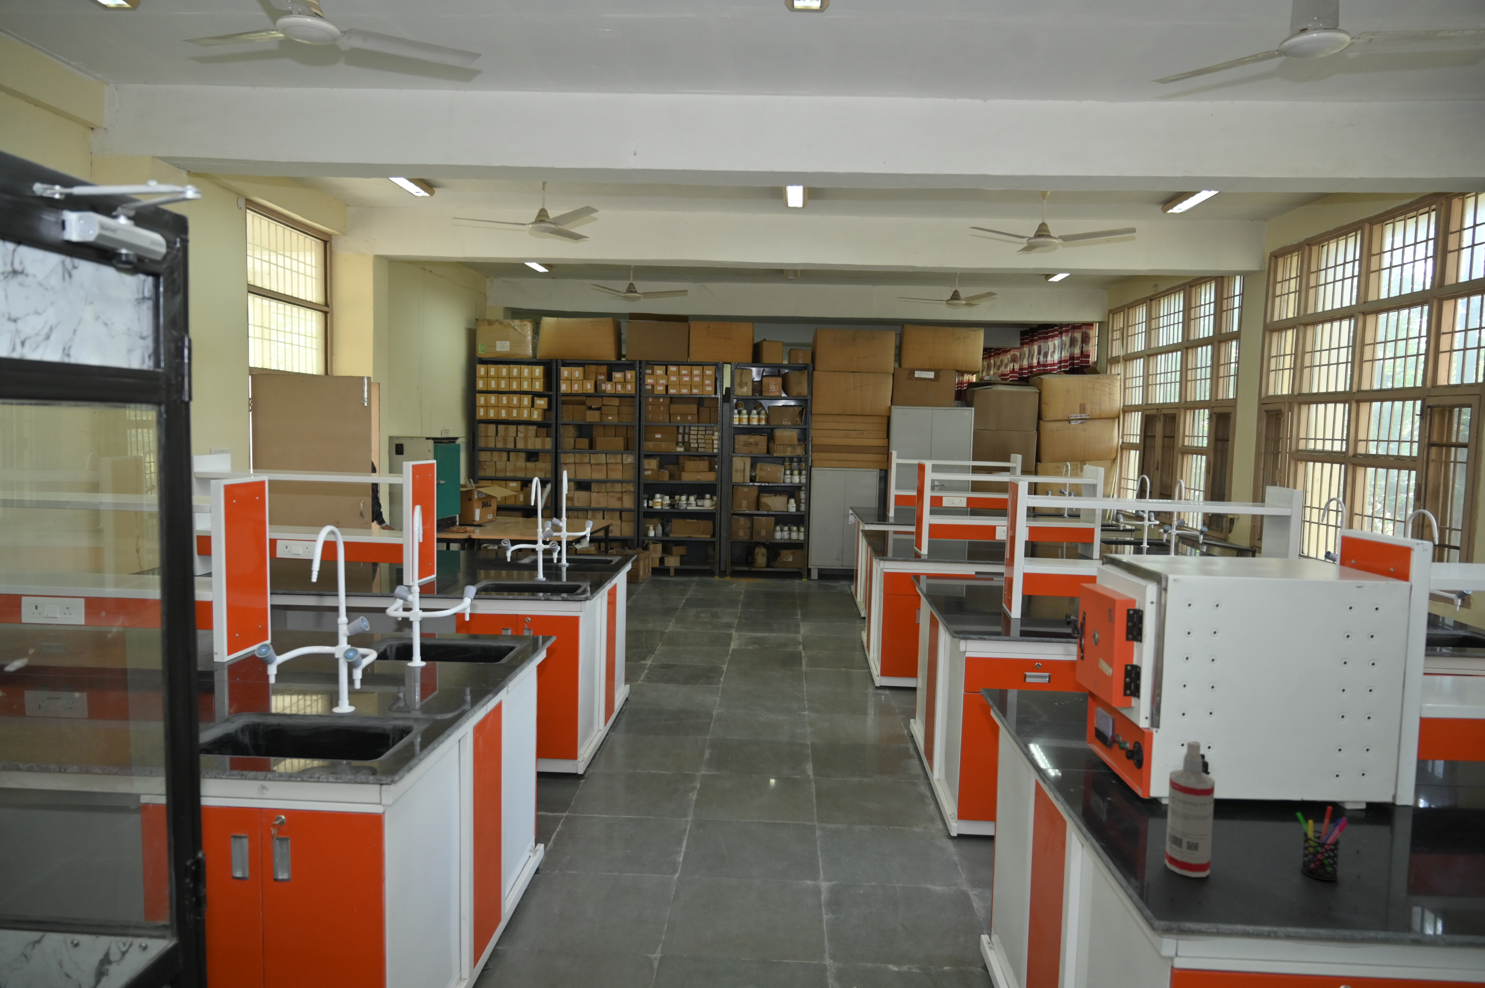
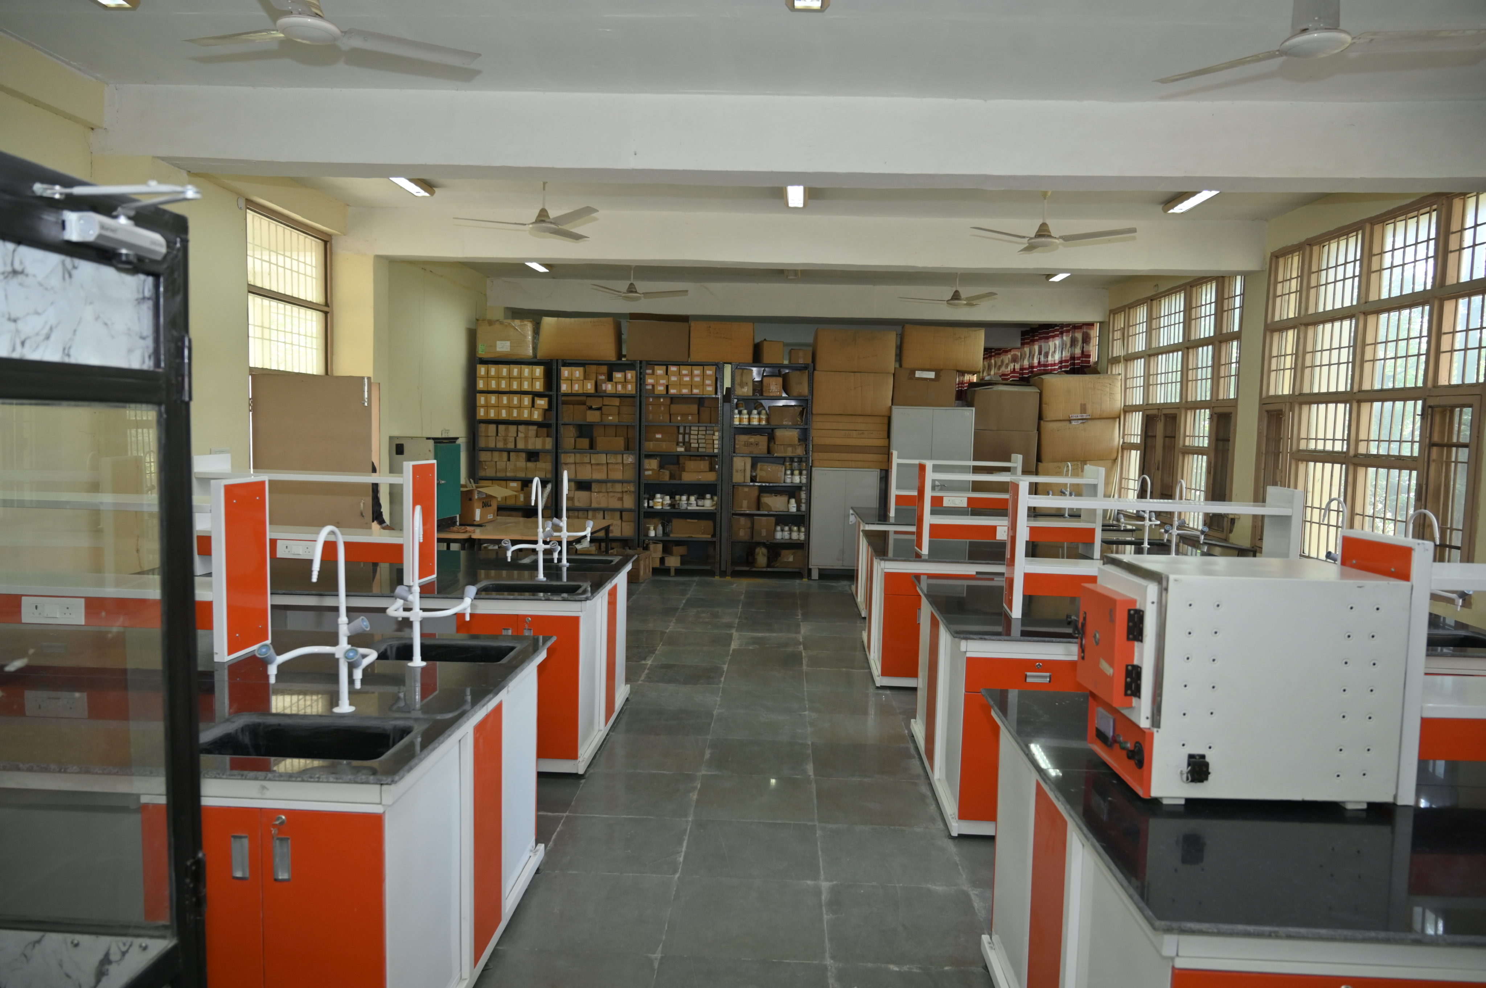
- spray bottle (1191, 805)
- pen holder (1317, 839)
